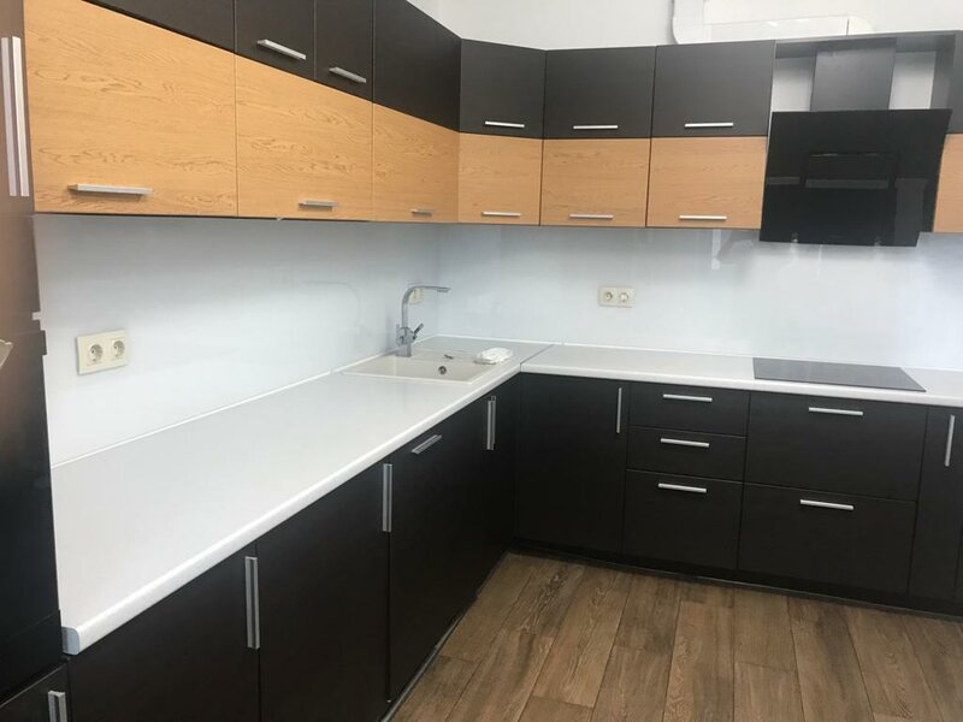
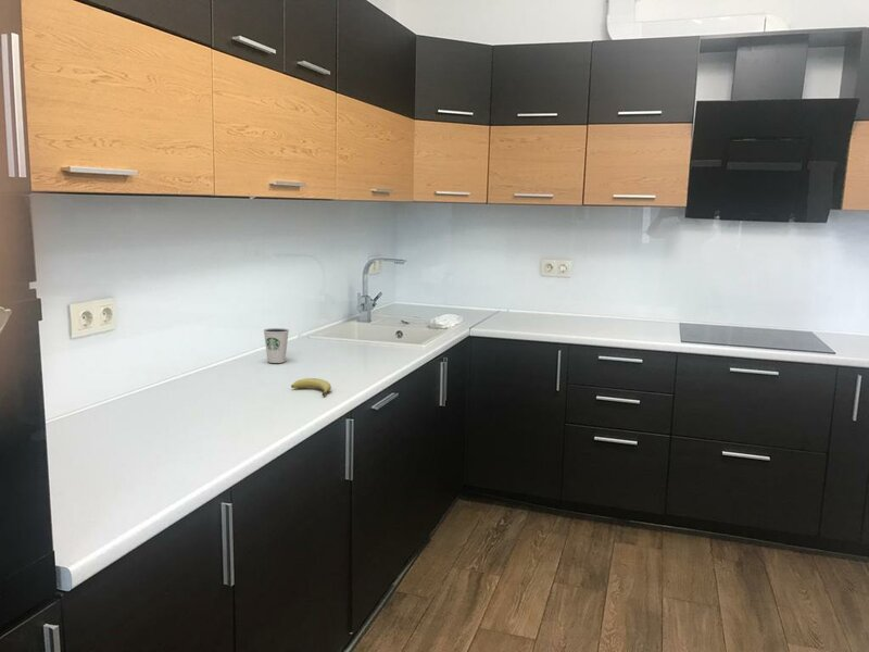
+ fruit (314, 385)
+ dixie cup (276, 346)
